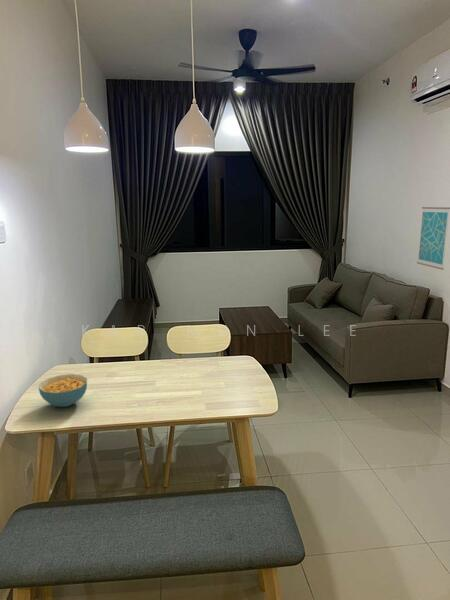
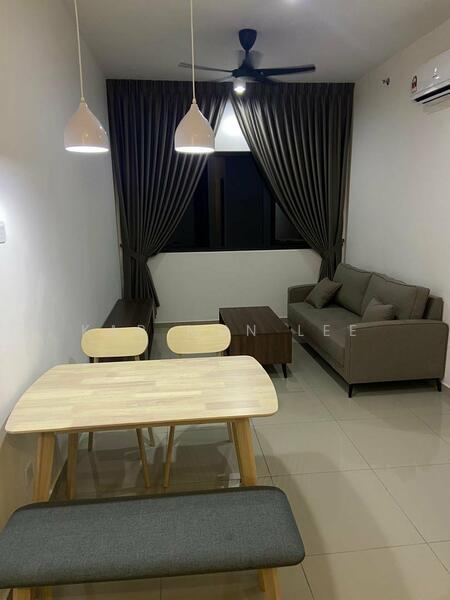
- cereal bowl (64, 393)
- wall art (432, 237)
